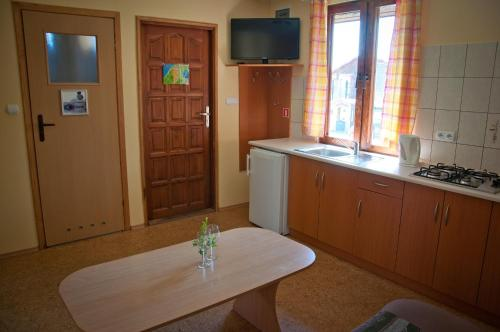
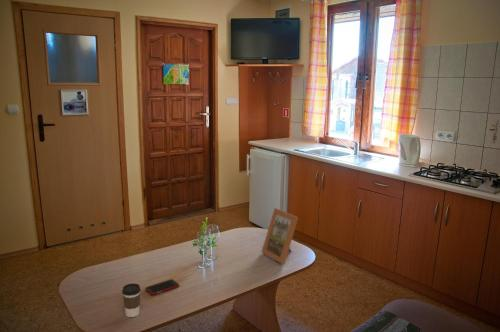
+ picture frame (285, 233)
+ coffee cup (131, 300)
+ cell phone (162, 287)
